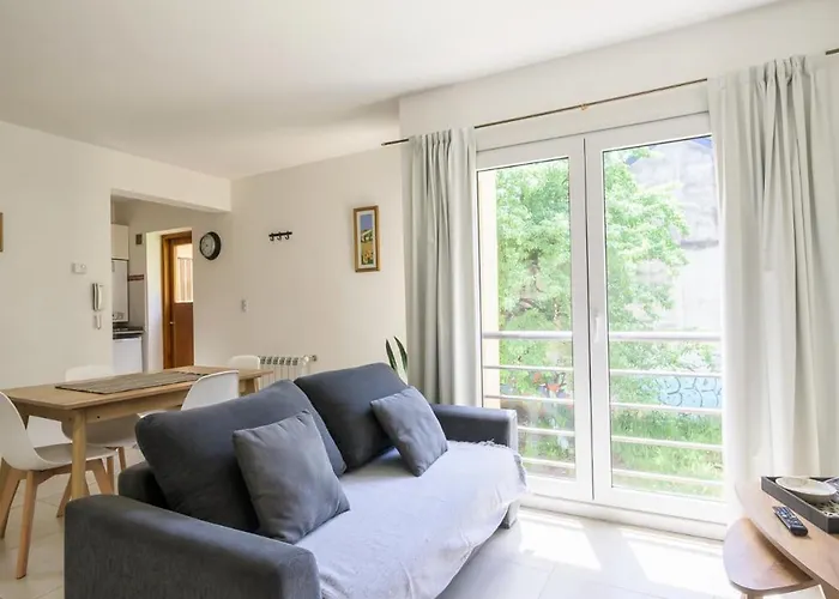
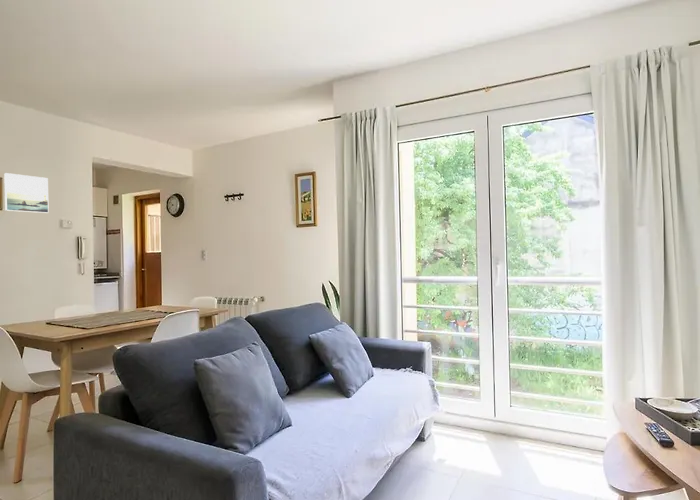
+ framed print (27, 193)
